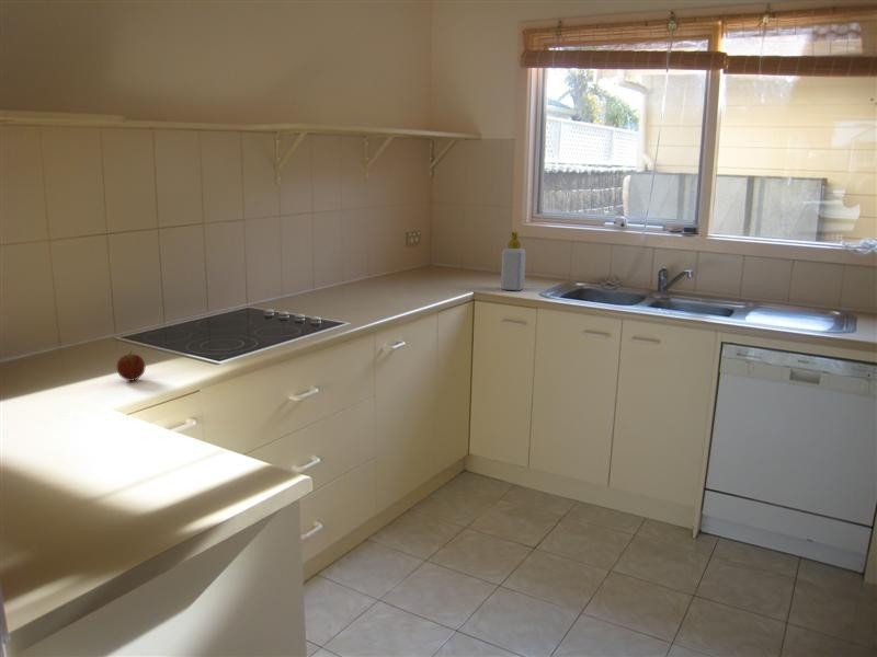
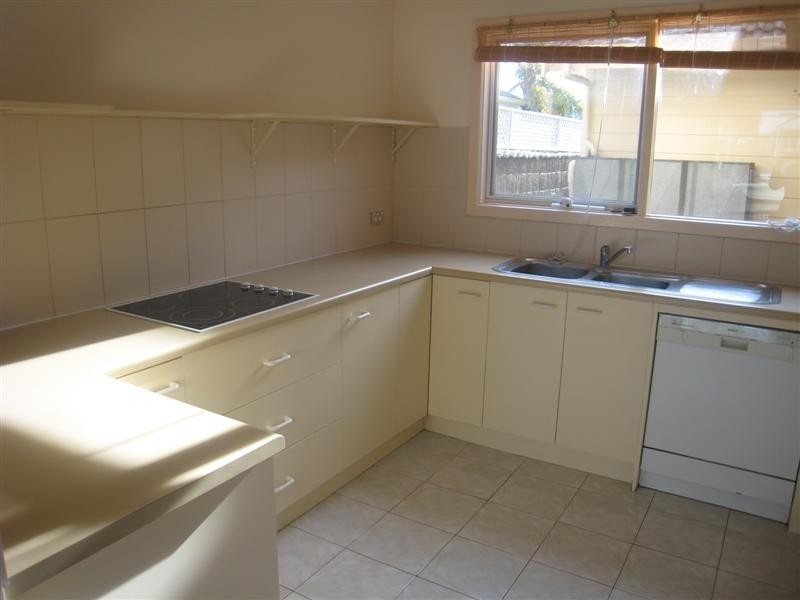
- fruit (130, 365)
- soap bottle (513, 261)
